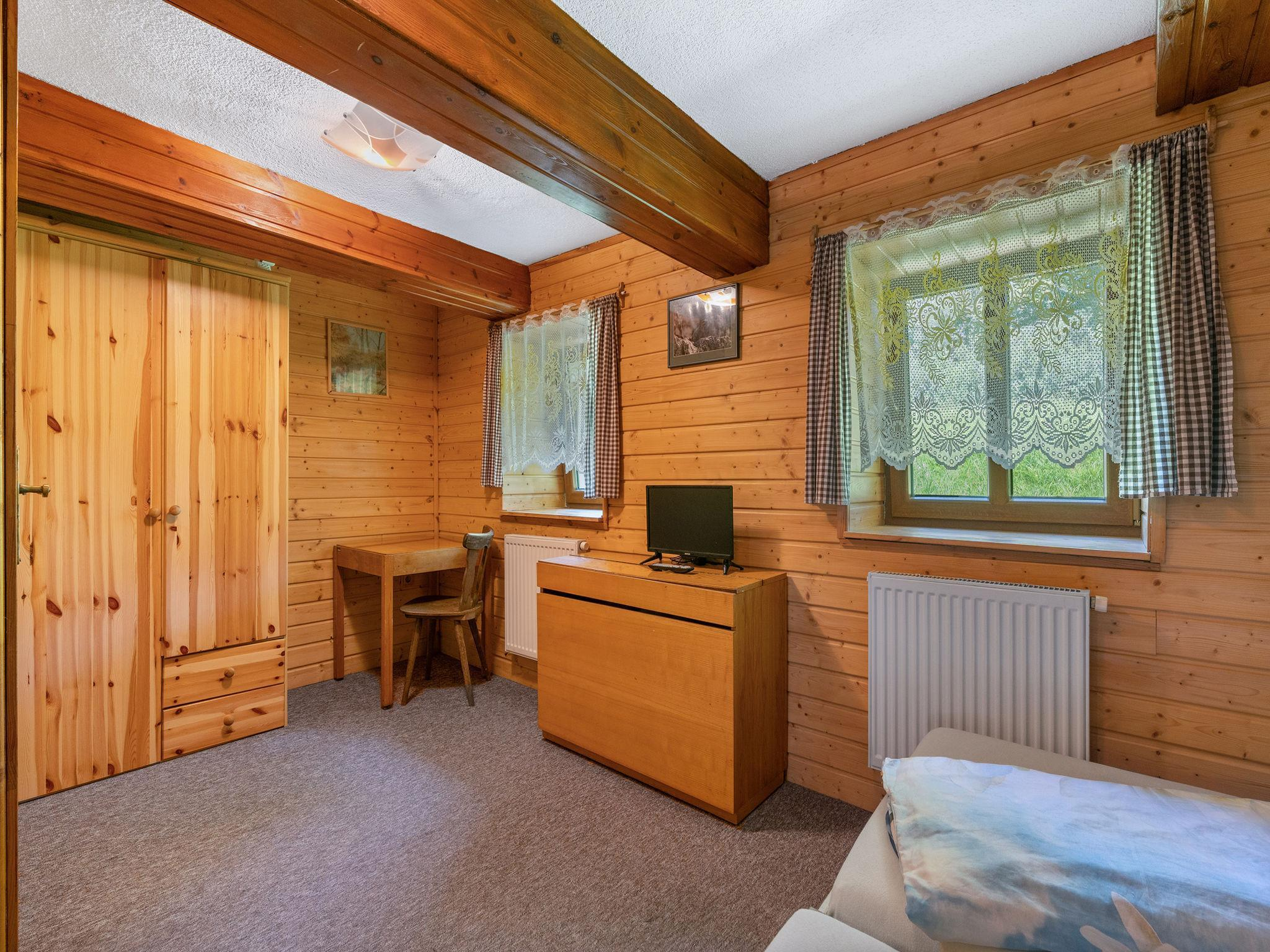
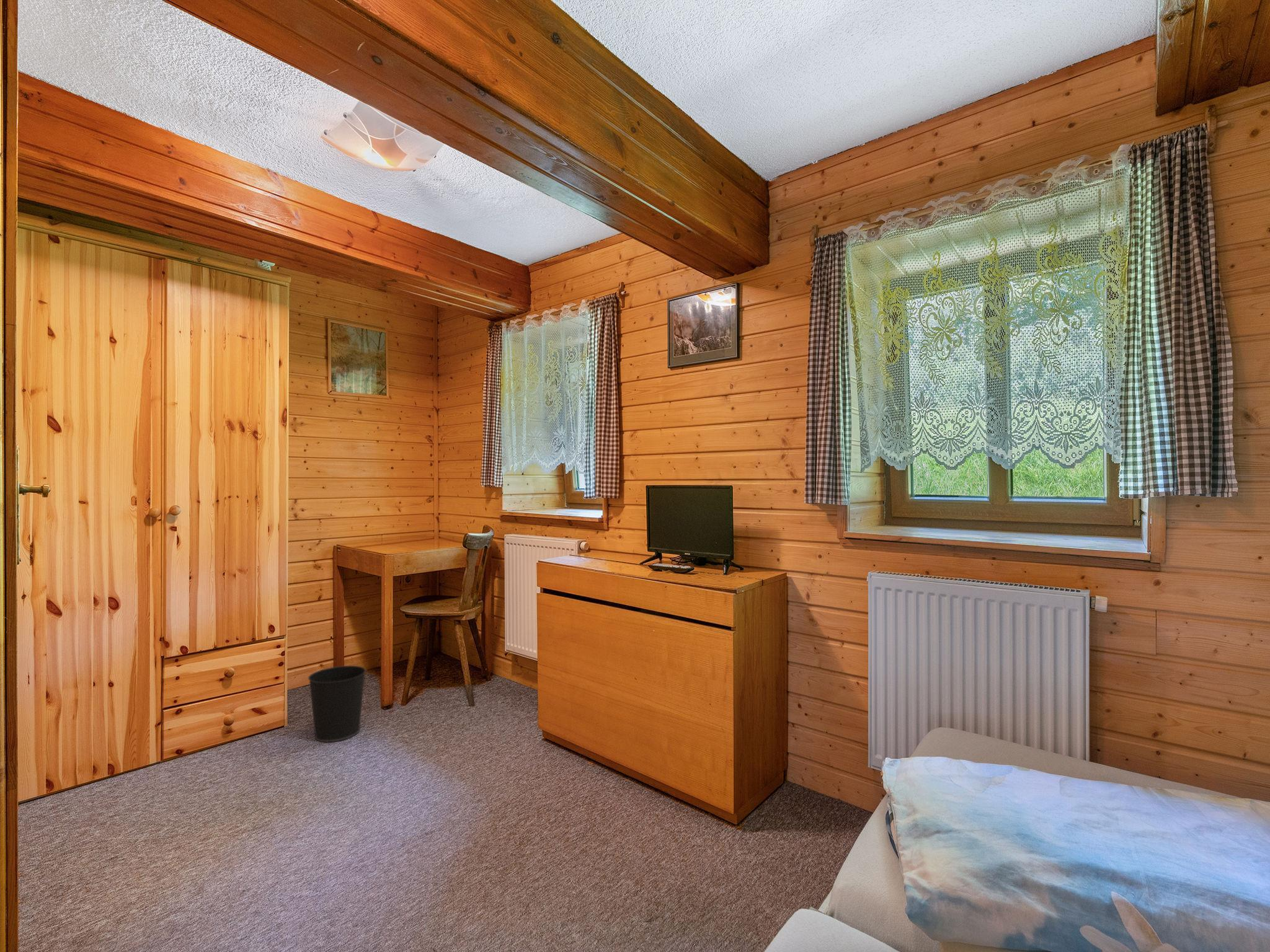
+ wastebasket (337, 703)
